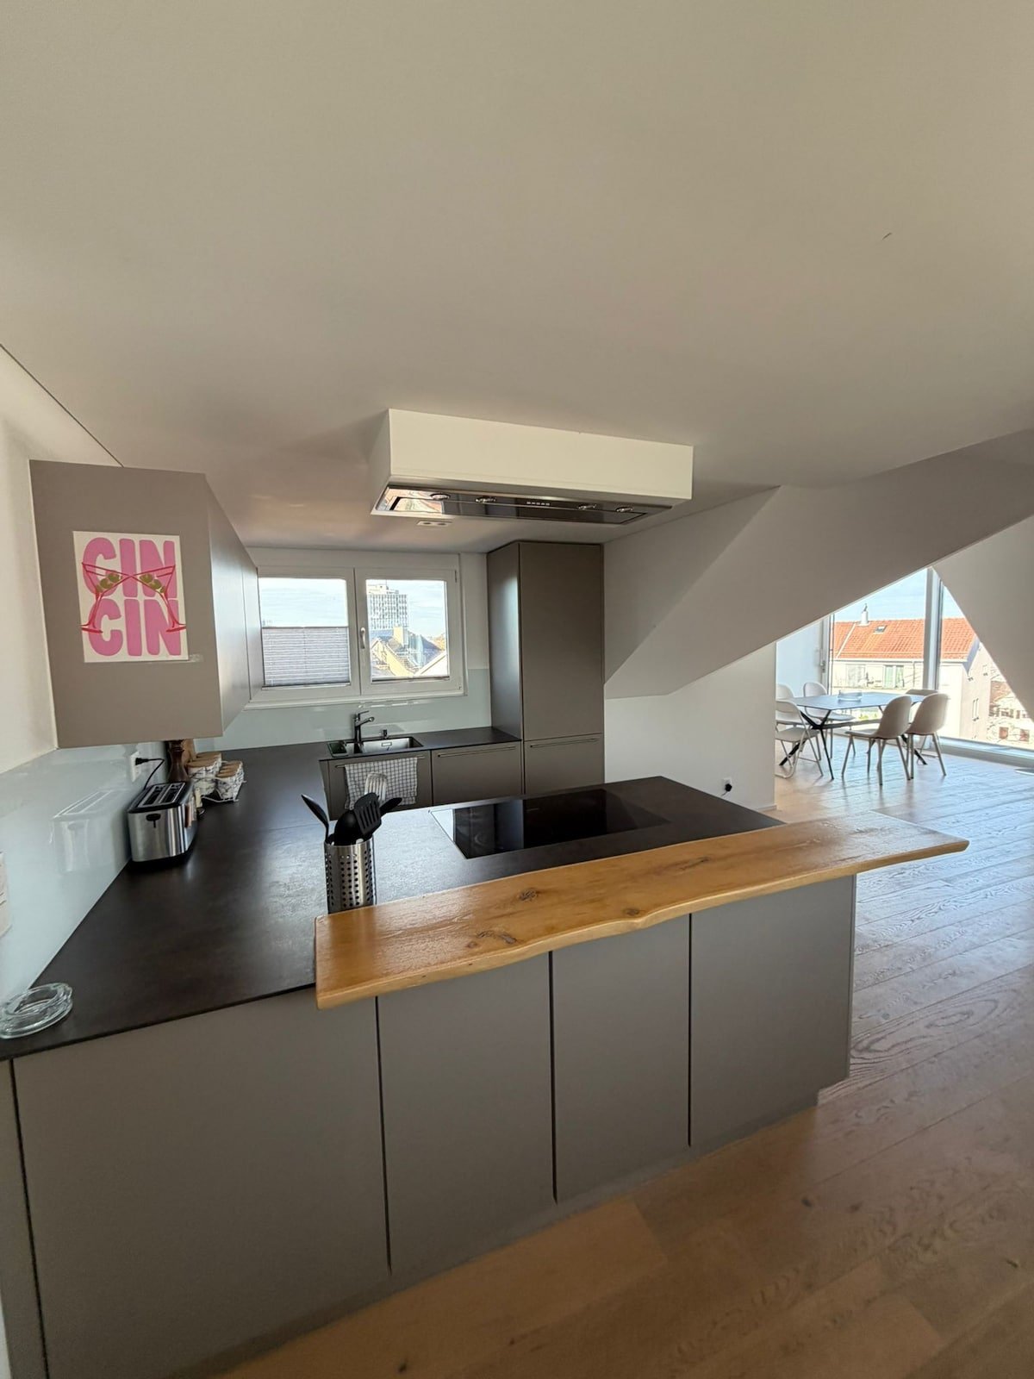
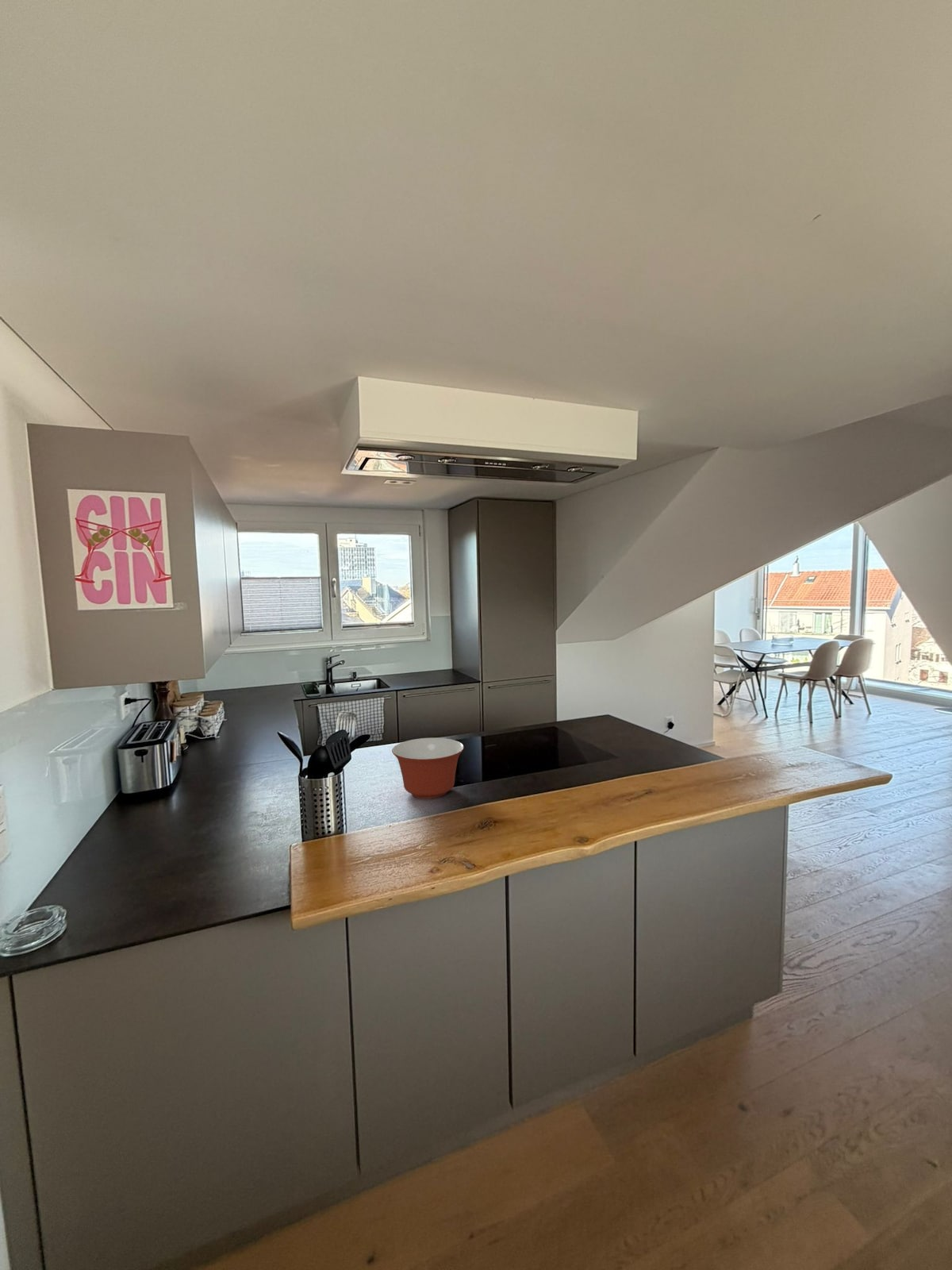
+ mixing bowl (428, 770)
